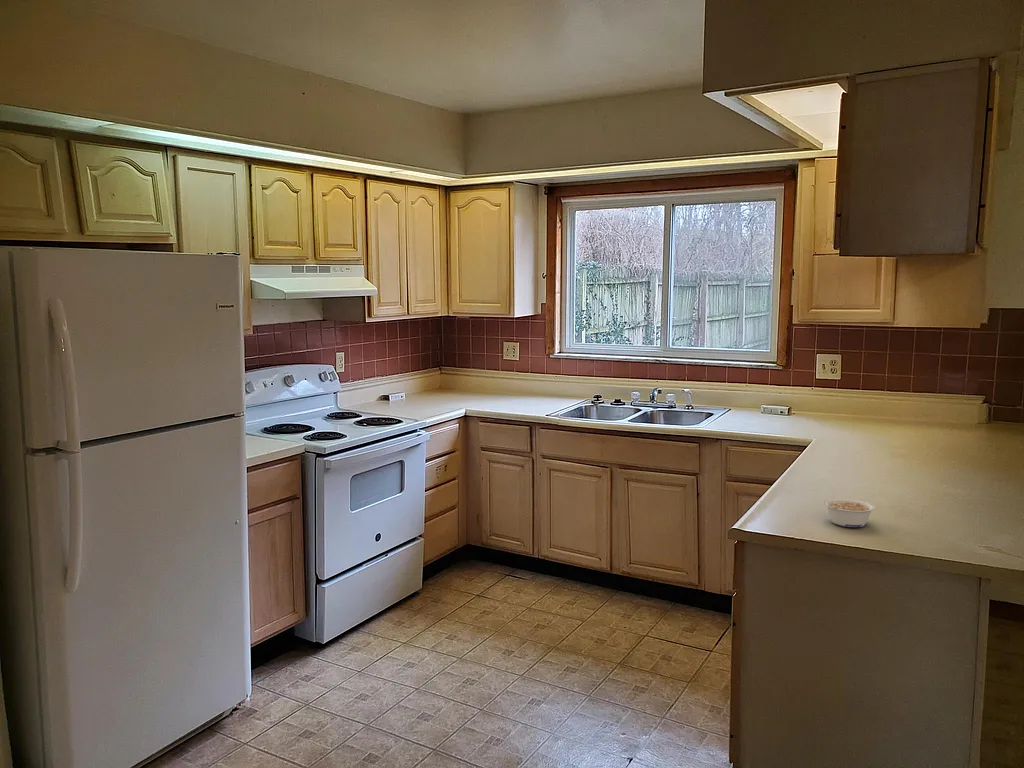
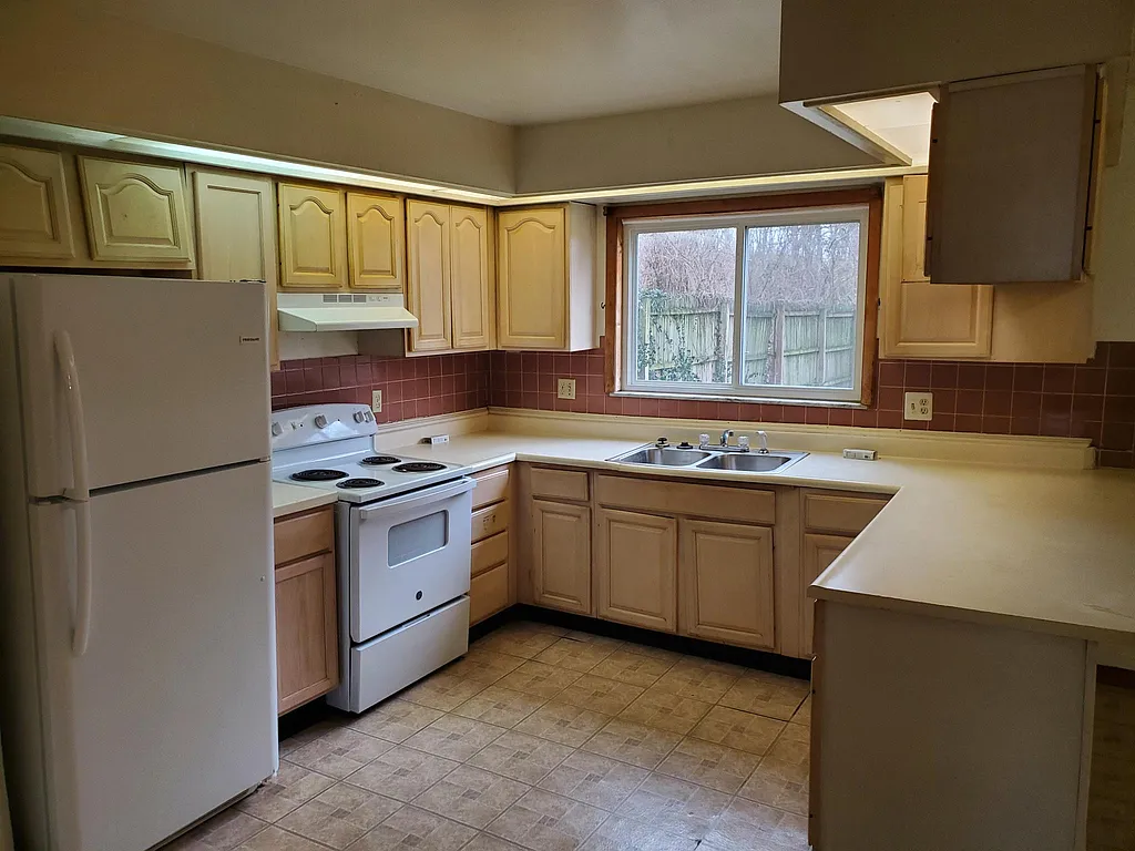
- legume (849, 512)
